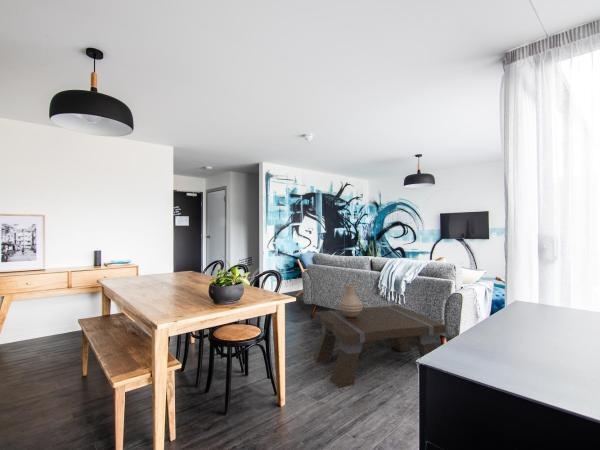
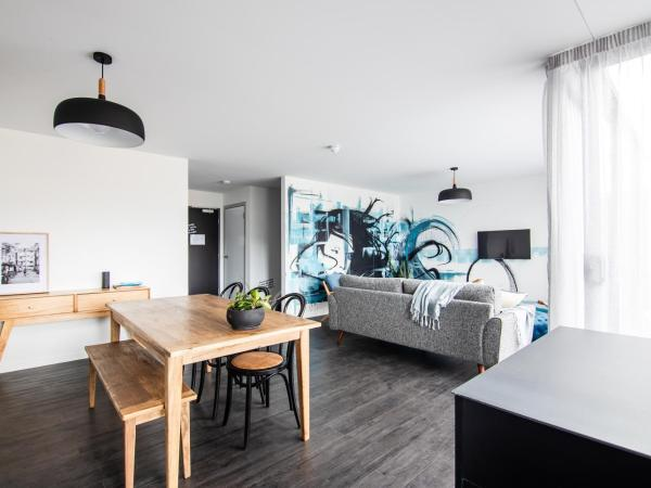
- vase (350, 300)
- coffee table (375, 340)
